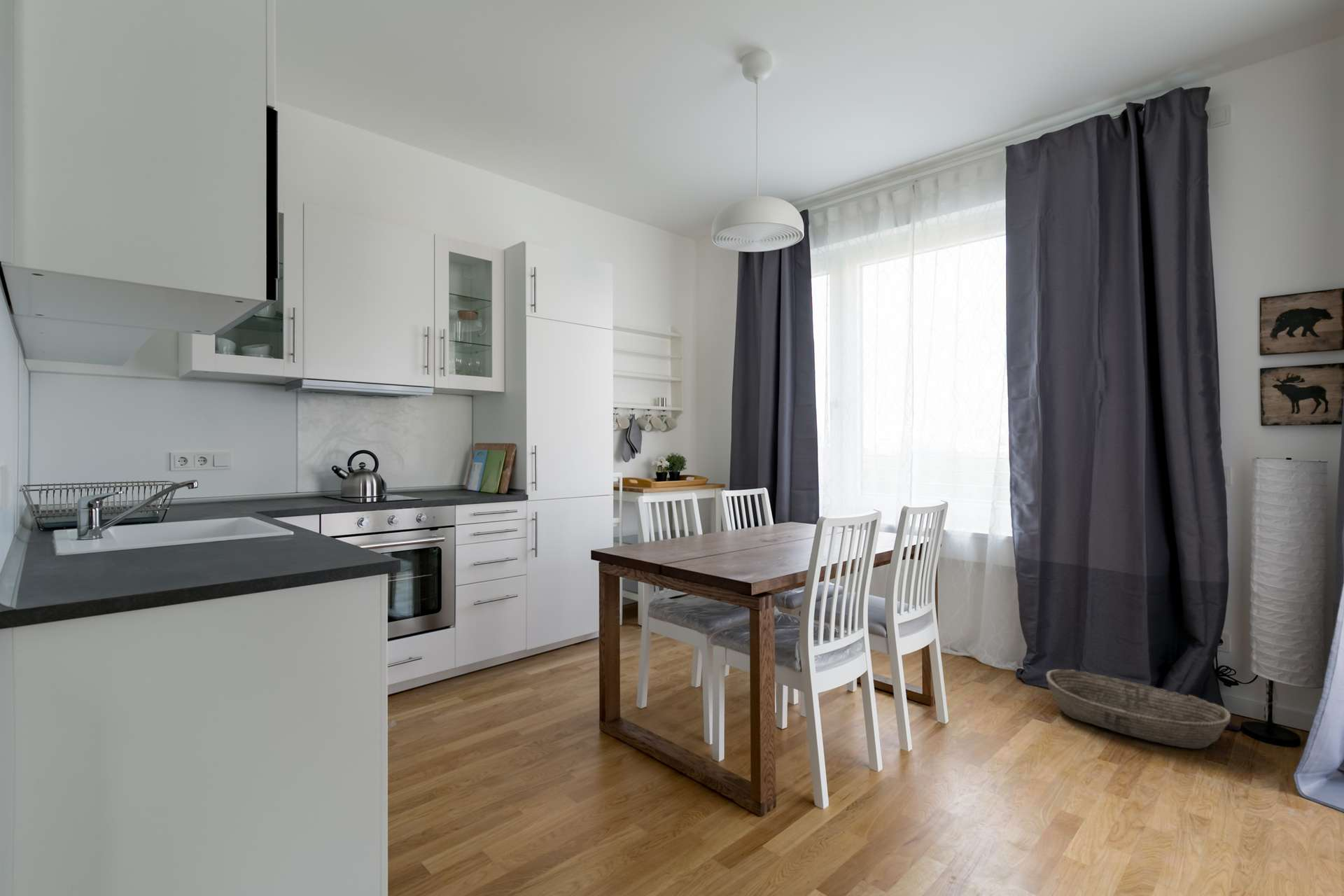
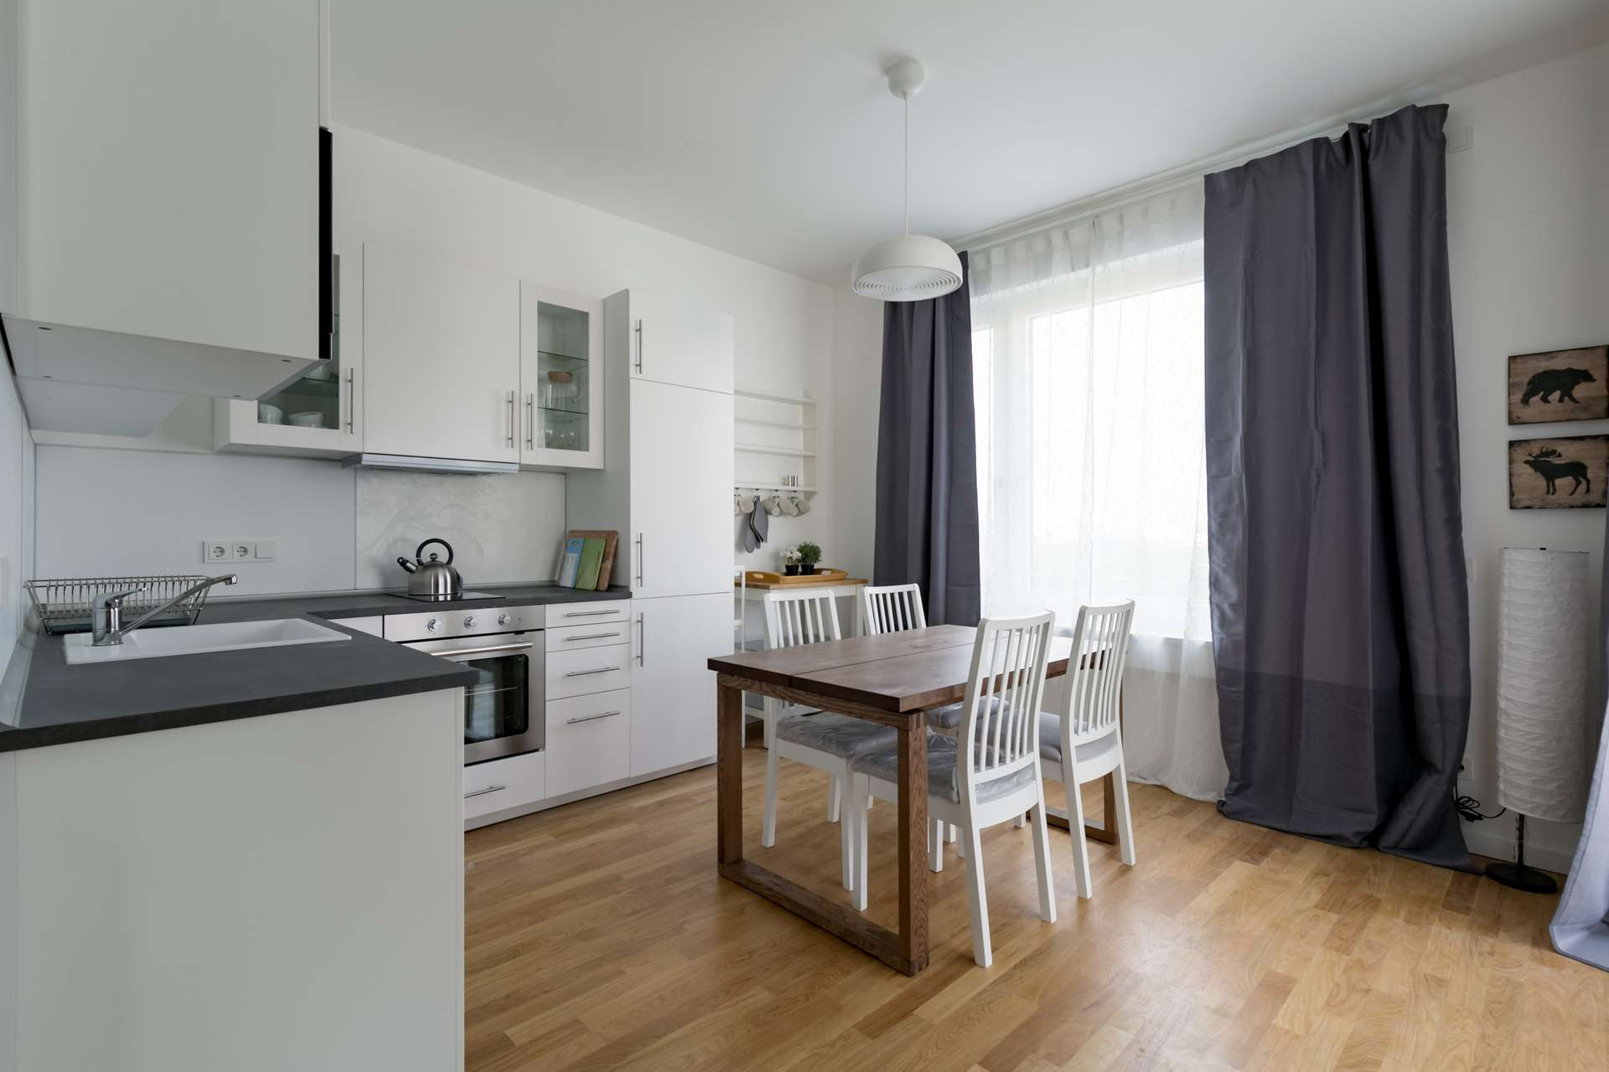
- basket (1131, 708)
